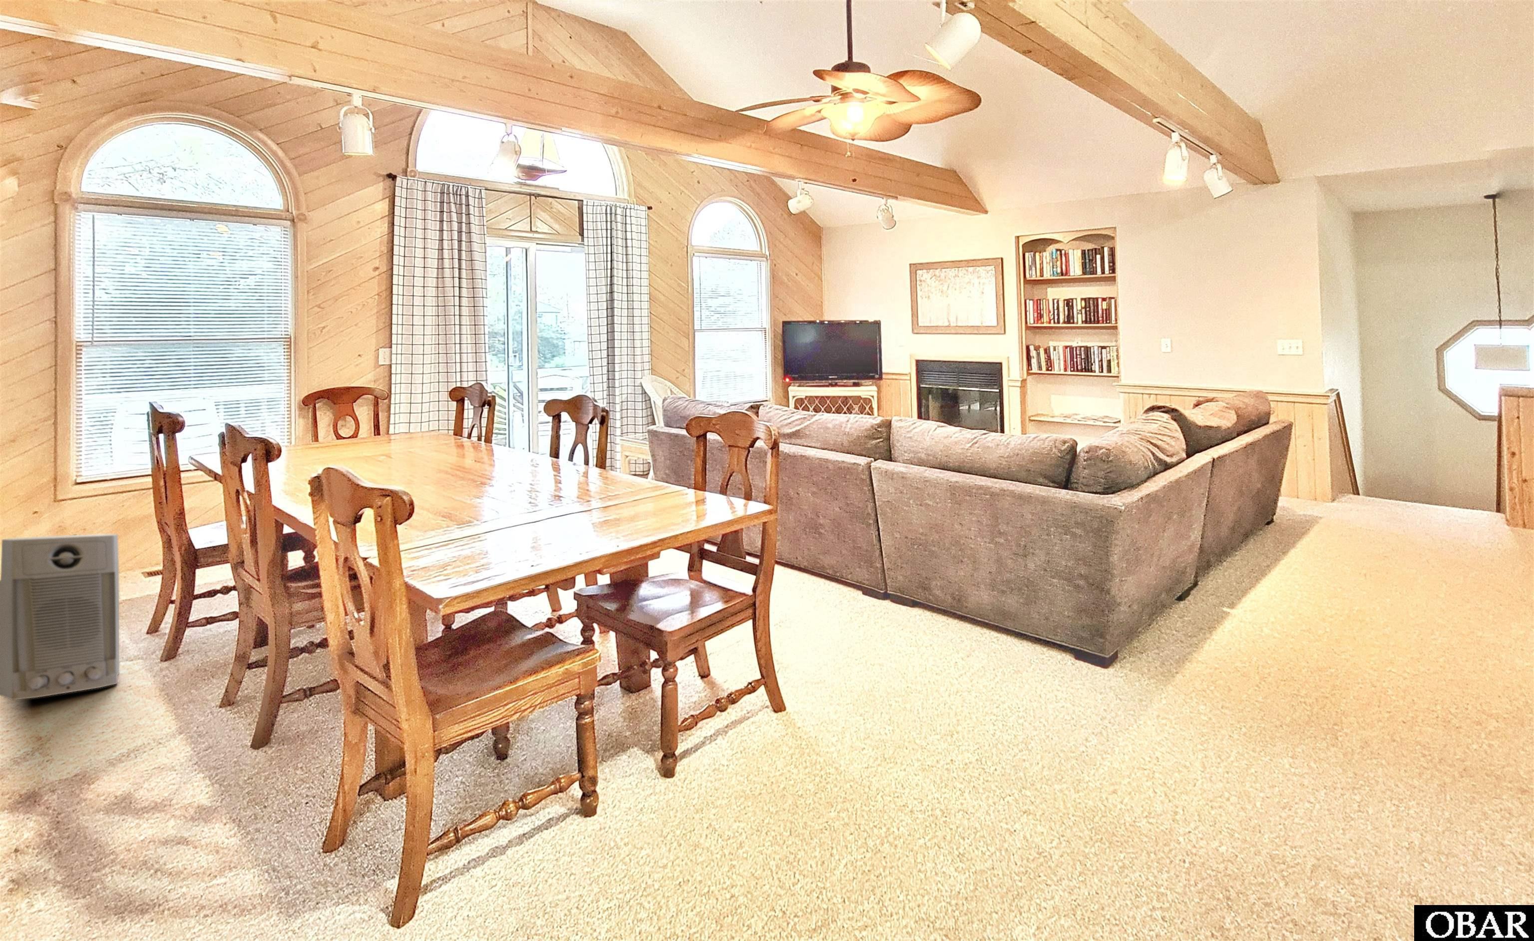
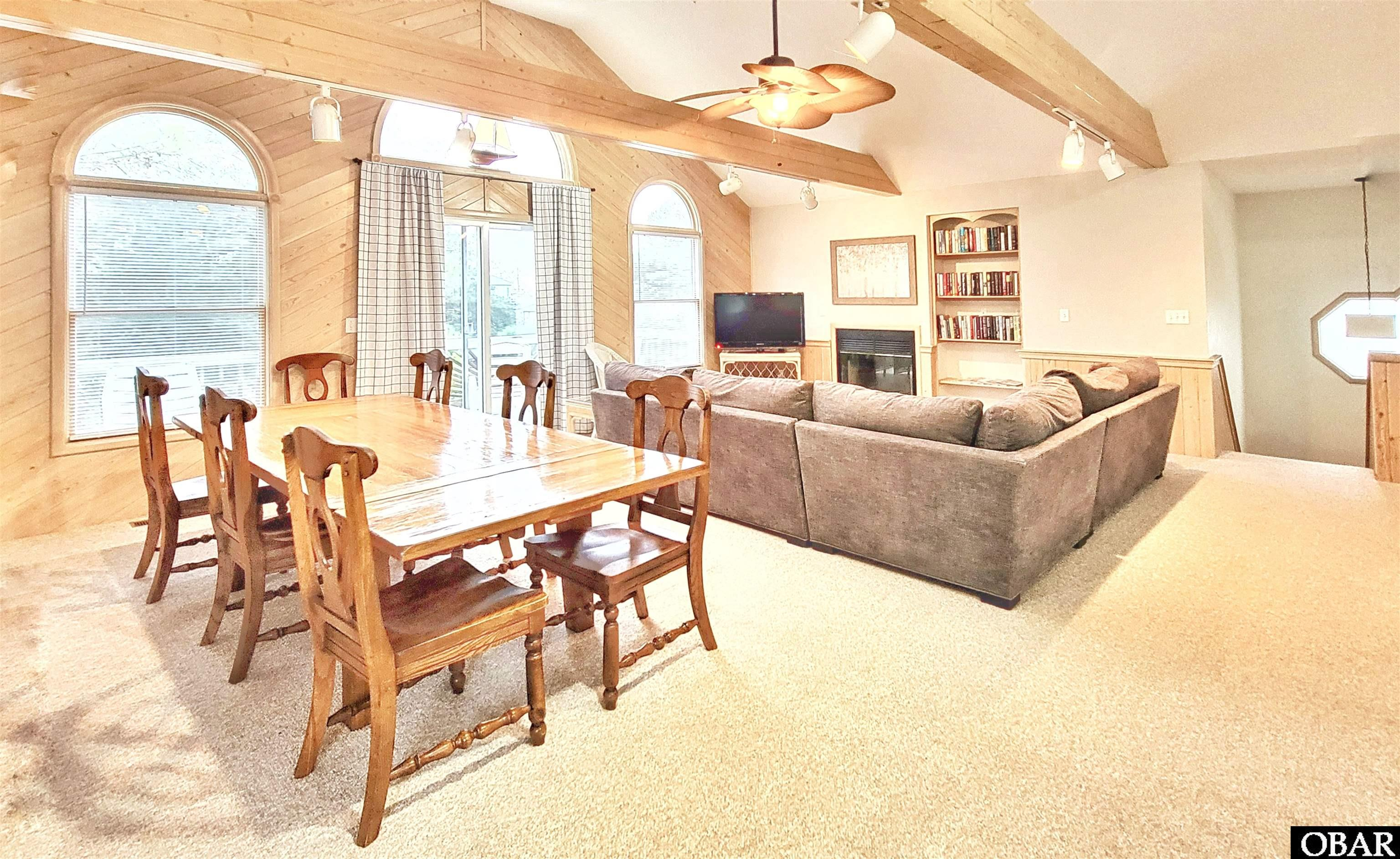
- air purifier (61, 610)
